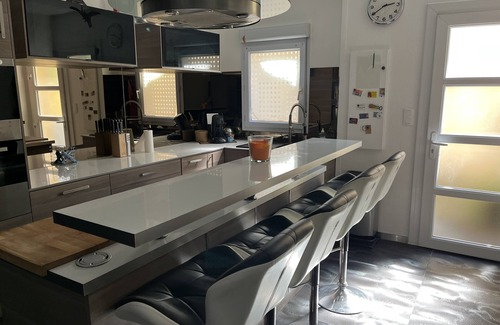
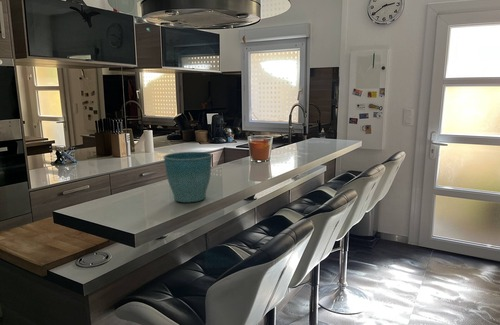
+ flower pot (188, 177)
